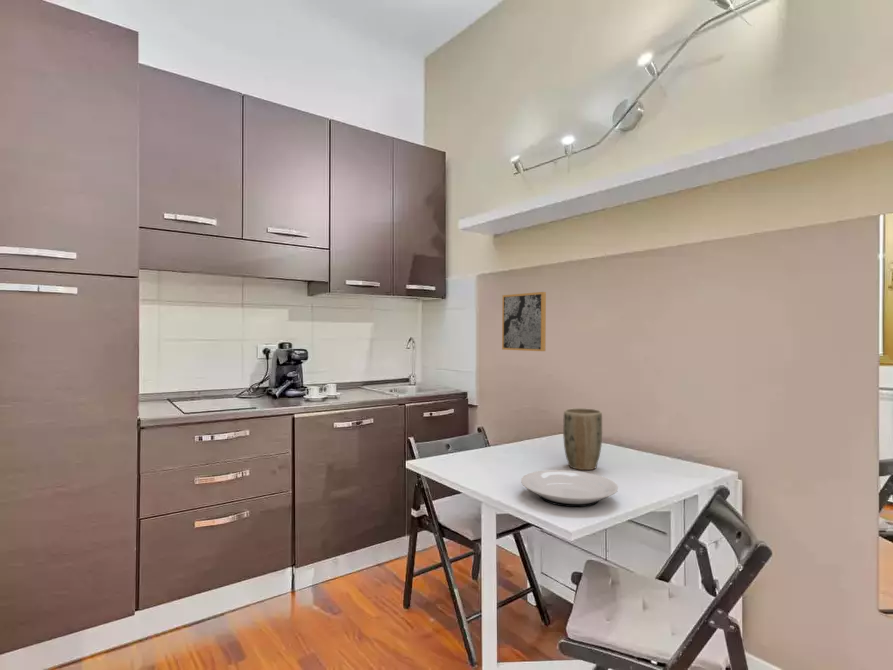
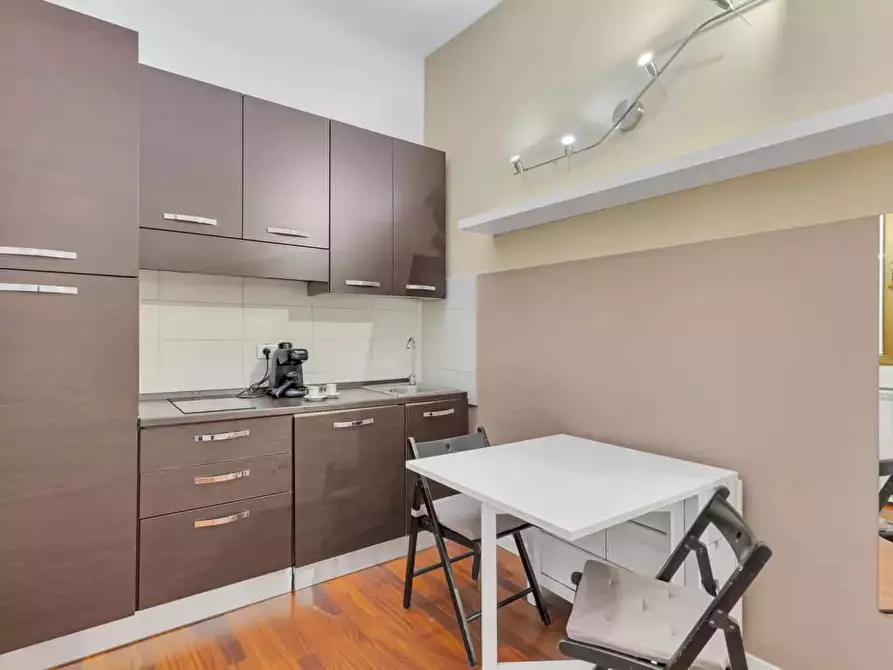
- wall art (523, 322)
- plant pot (582, 438)
- plate (568, 489)
